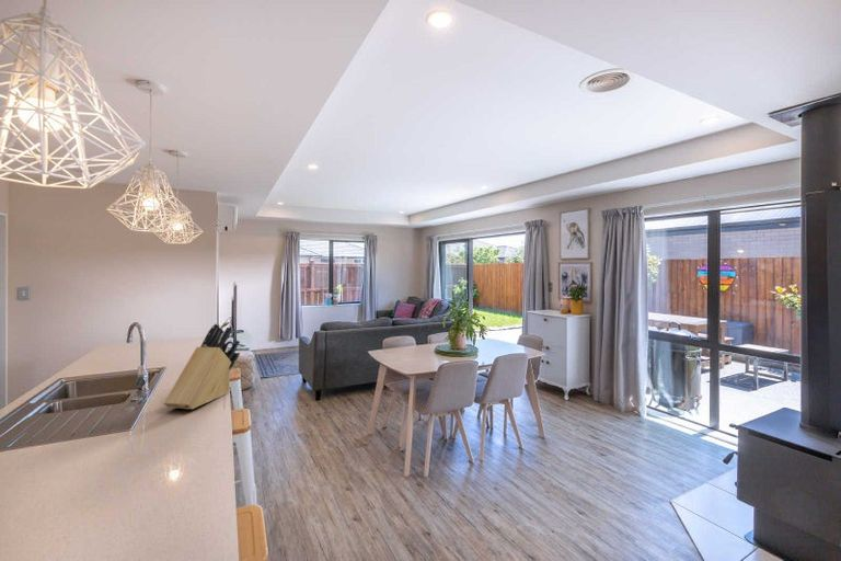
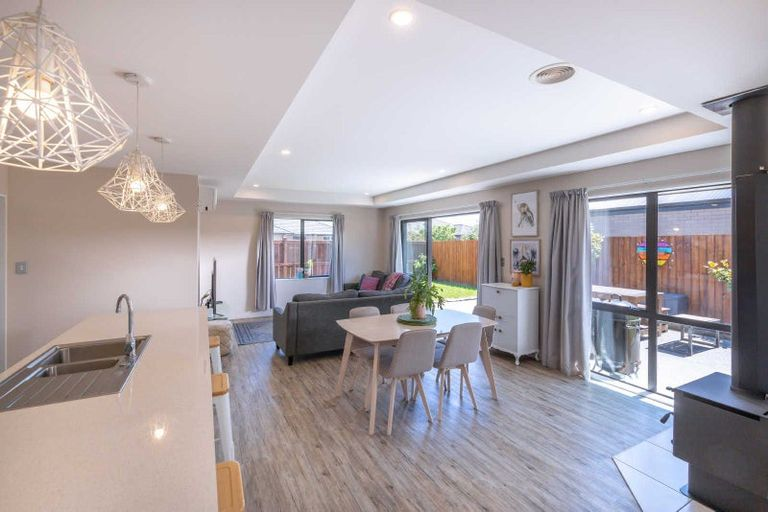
- knife block (206, 362)
